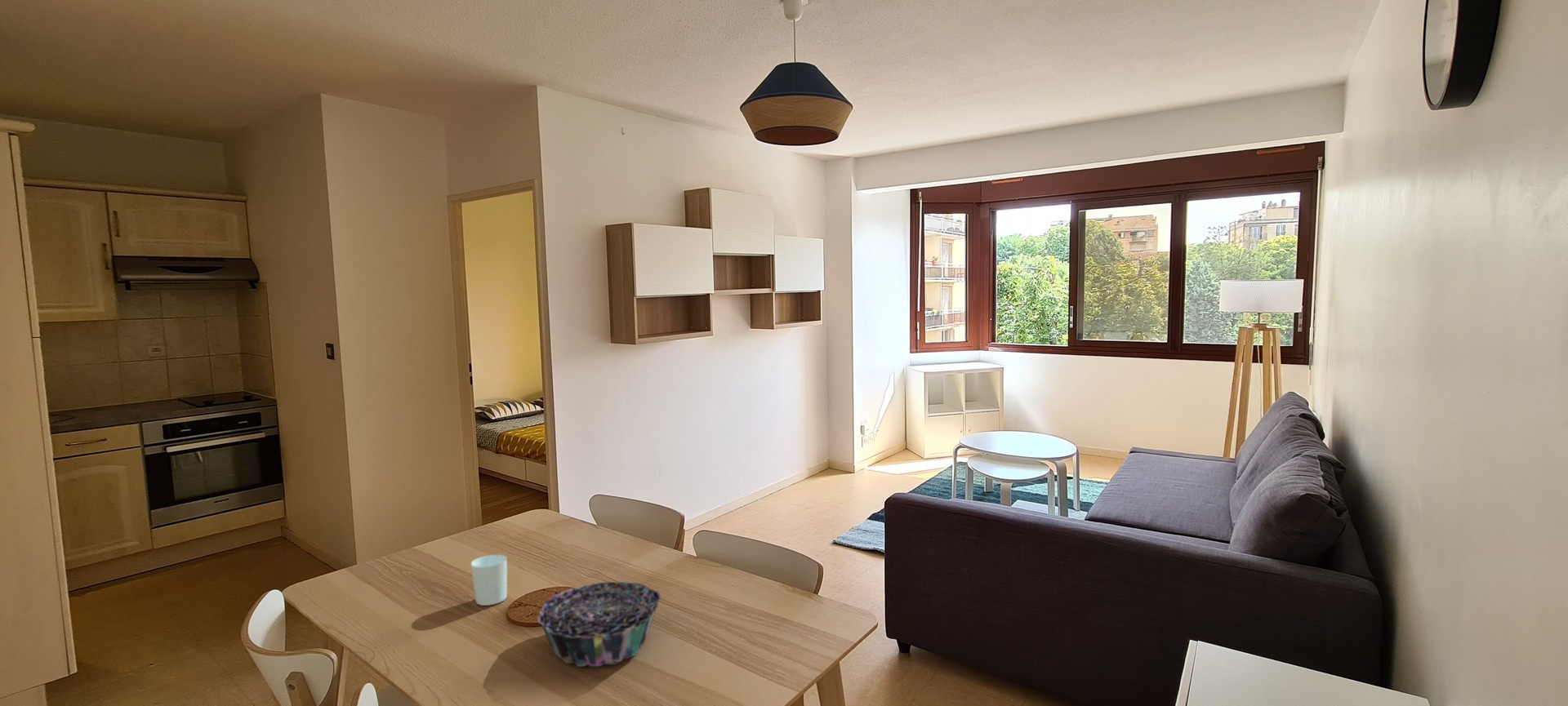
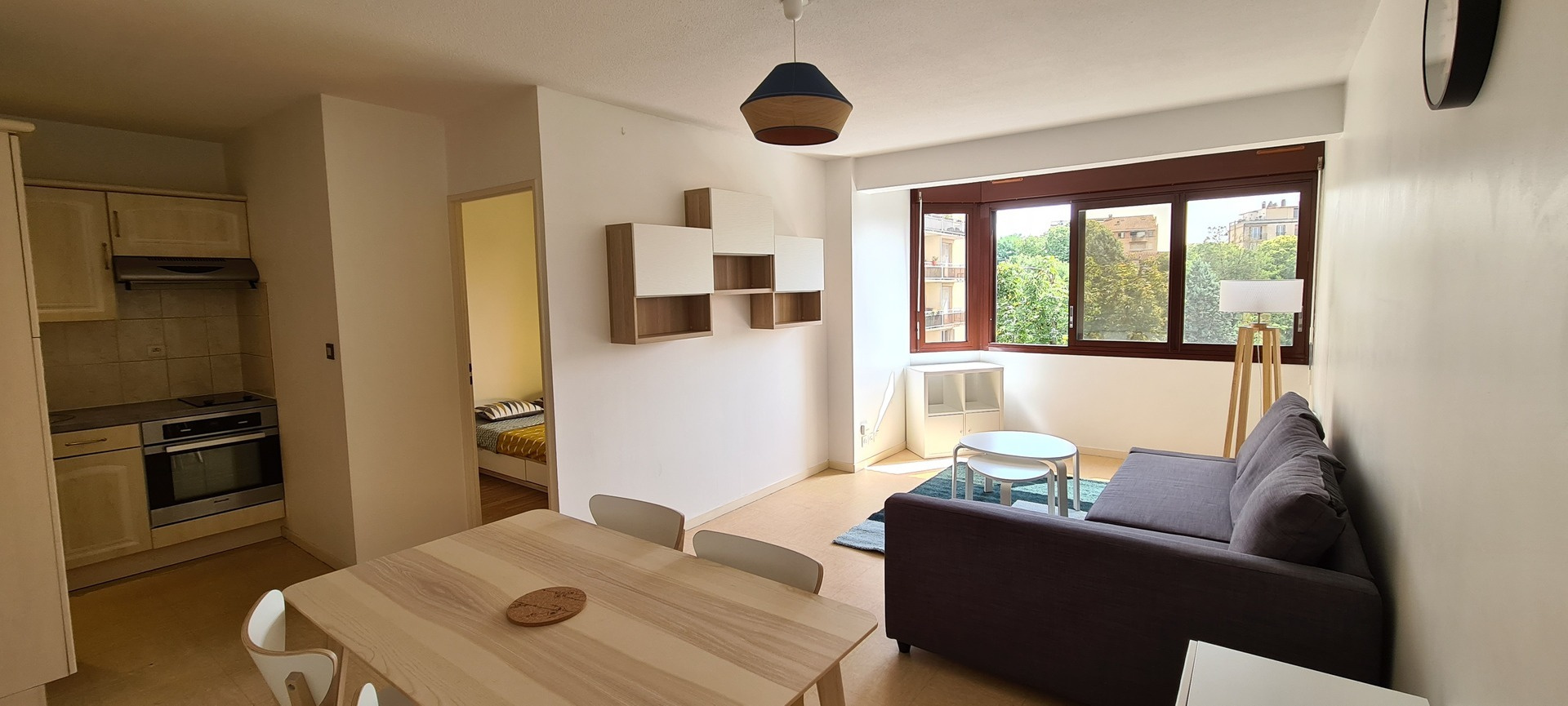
- cup (490, 579)
- decorative bowl (602, 624)
